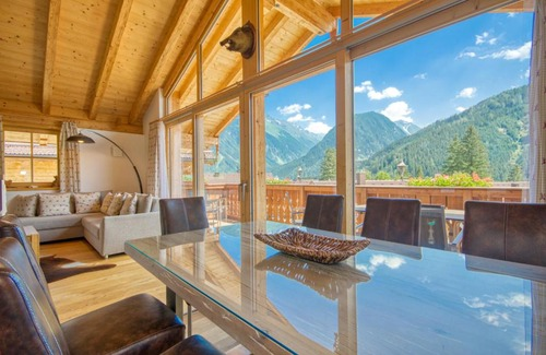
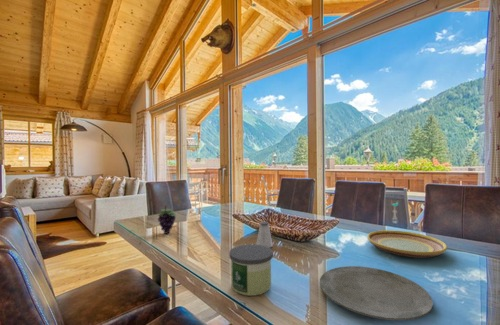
+ plate (371, 290)
+ plate (404, 244)
+ candle (251, 269)
+ fruit (167, 219)
+ saltshaker (264, 234)
